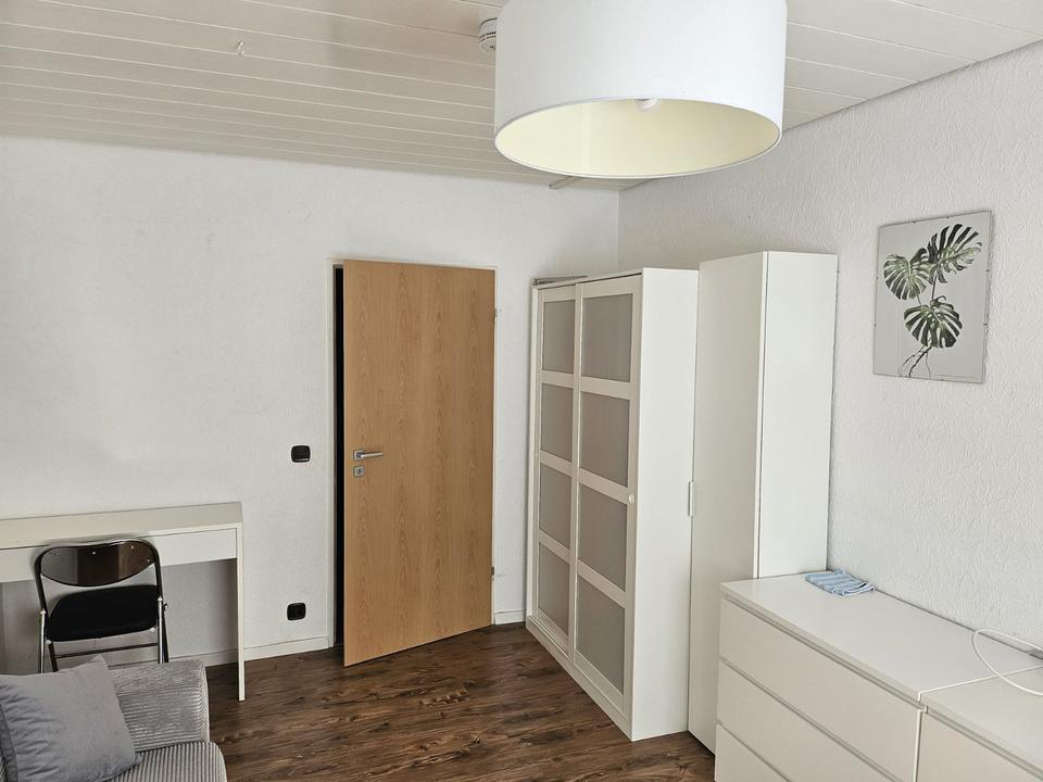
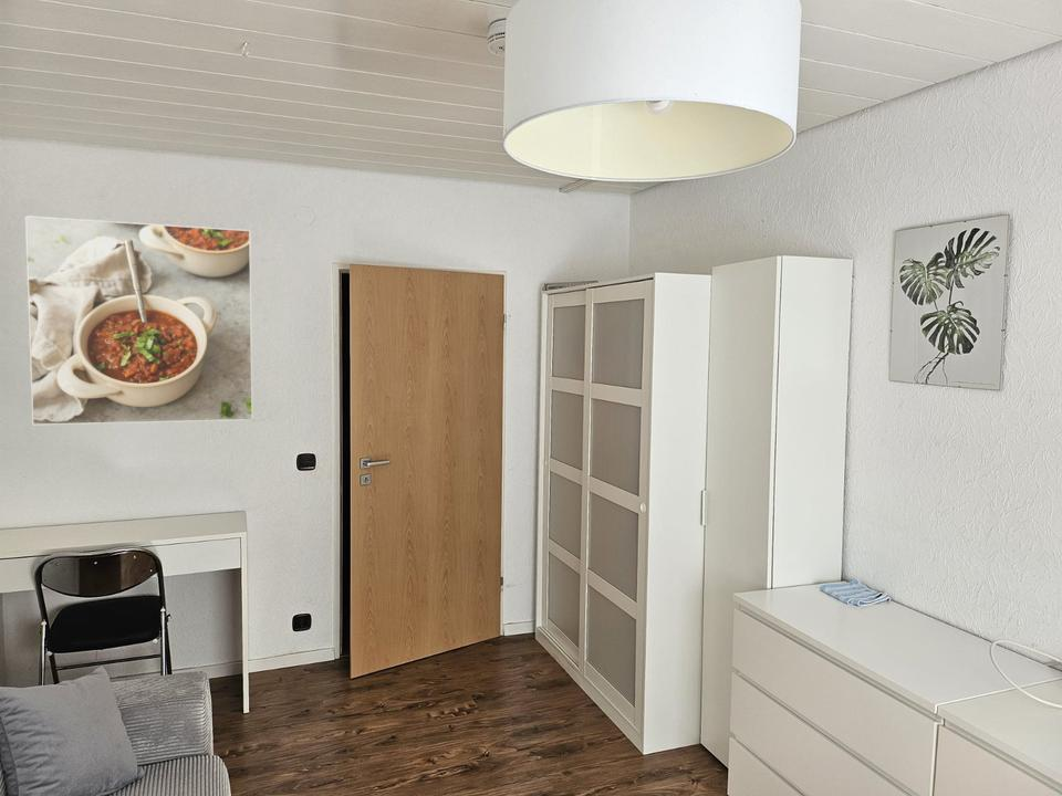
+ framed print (145, 323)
